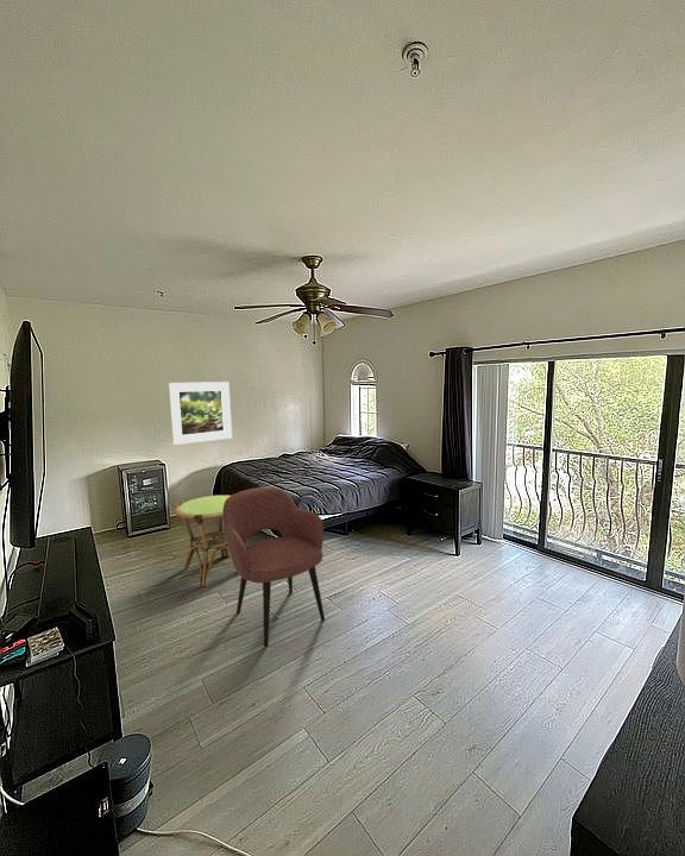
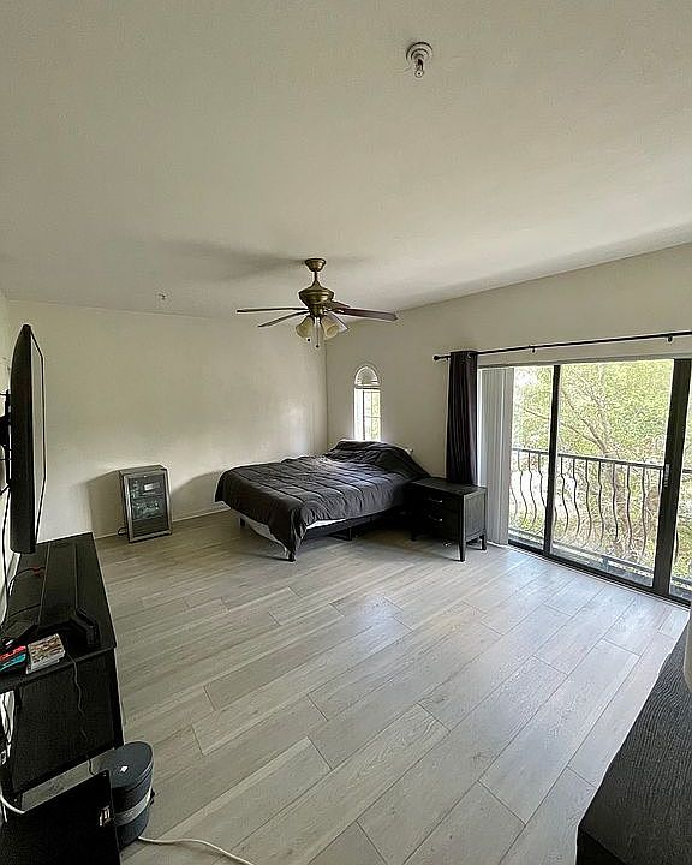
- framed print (201, 411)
- armchair (274, 556)
- side table (213, 536)
